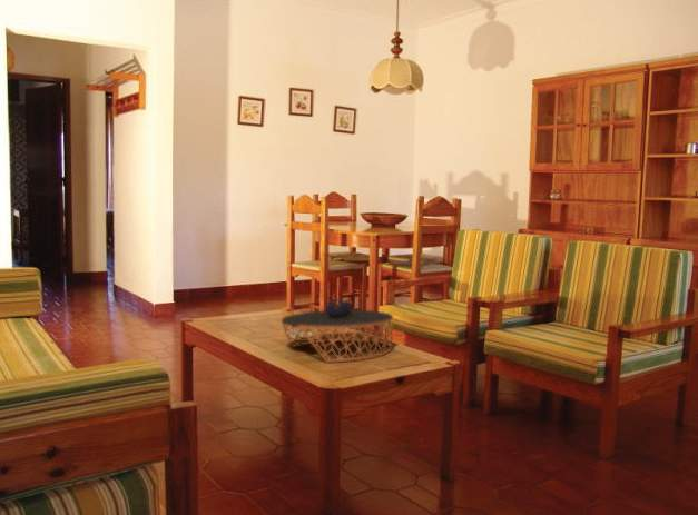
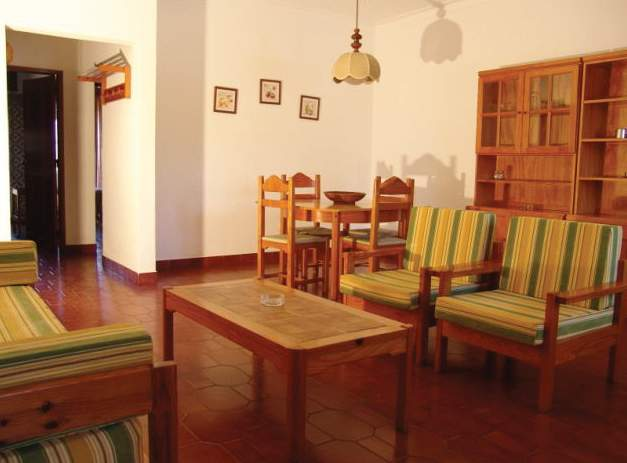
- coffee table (338, 325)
